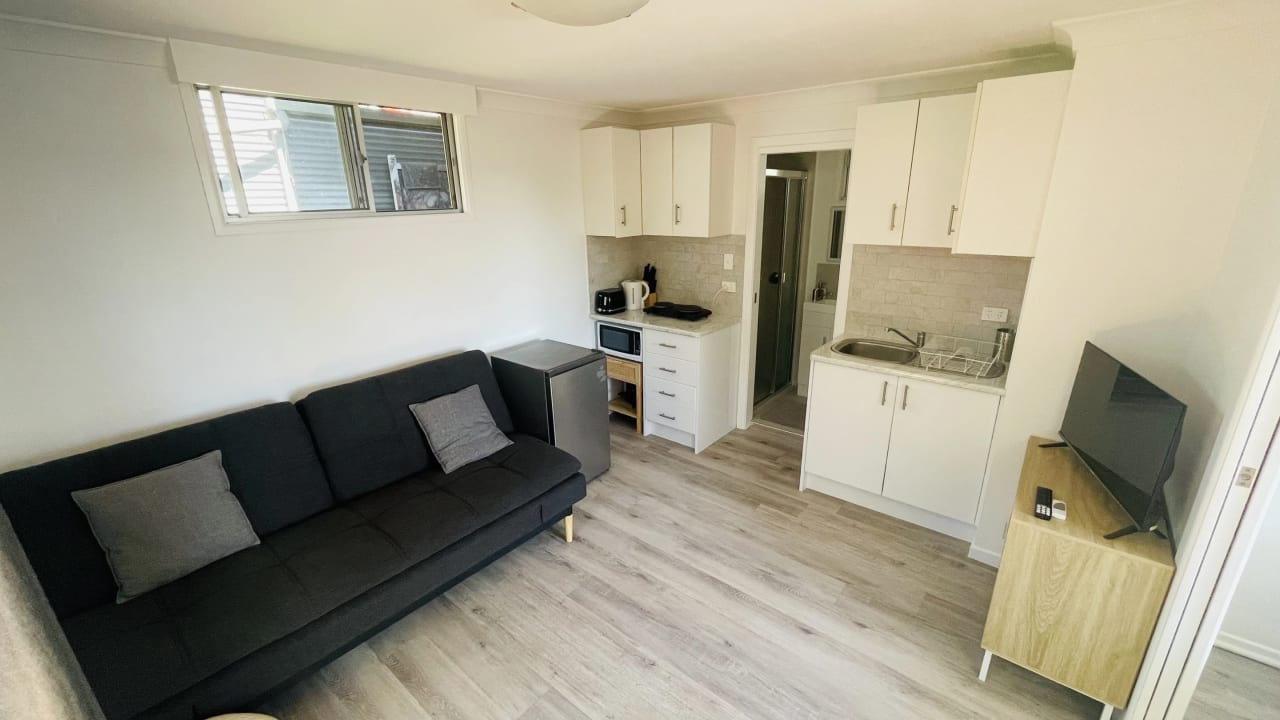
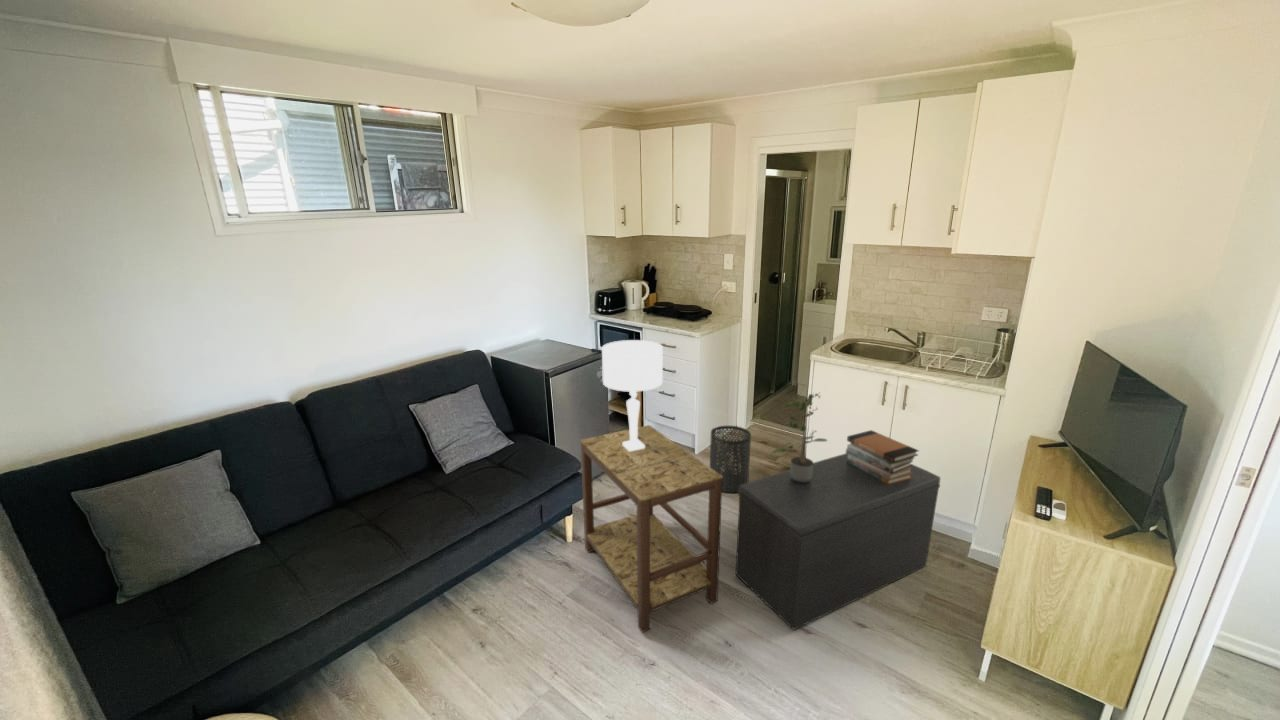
+ table lamp (632, 397)
+ potted plant (802, 438)
+ trash can (729, 458)
+ book stack (879, 455)
+ bench (836, 526)
+ side table (646, 516)
